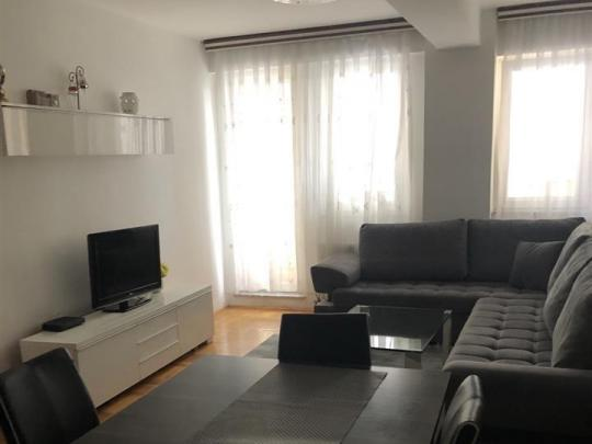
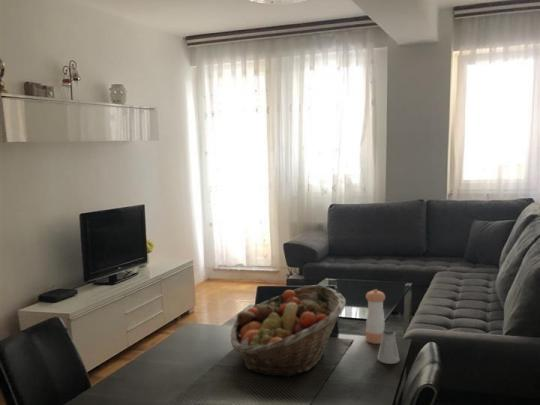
+ pepper shaker (375, 314)
+ fruit basket (286, 325)
+ saltshaker (388, 344)
